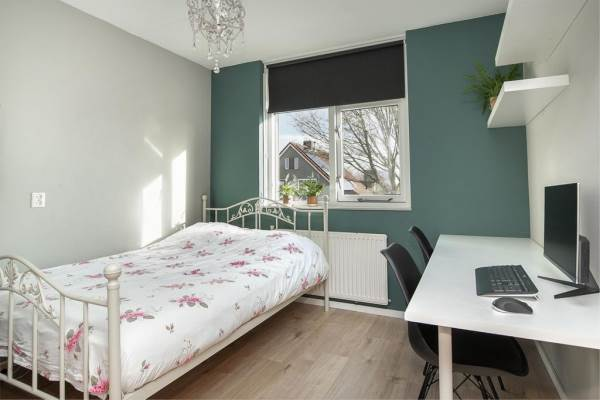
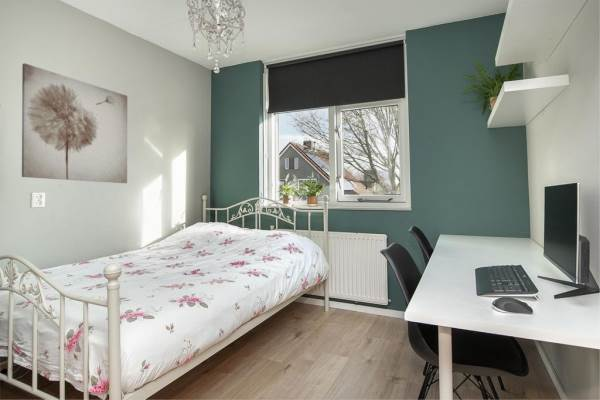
+ wall art (81, 131)
